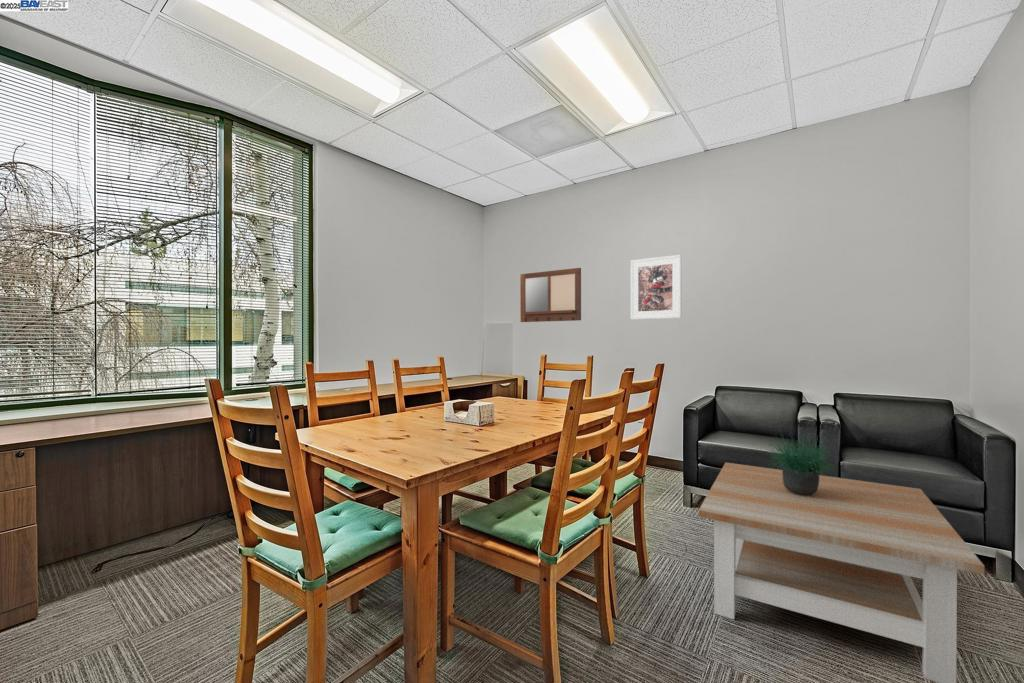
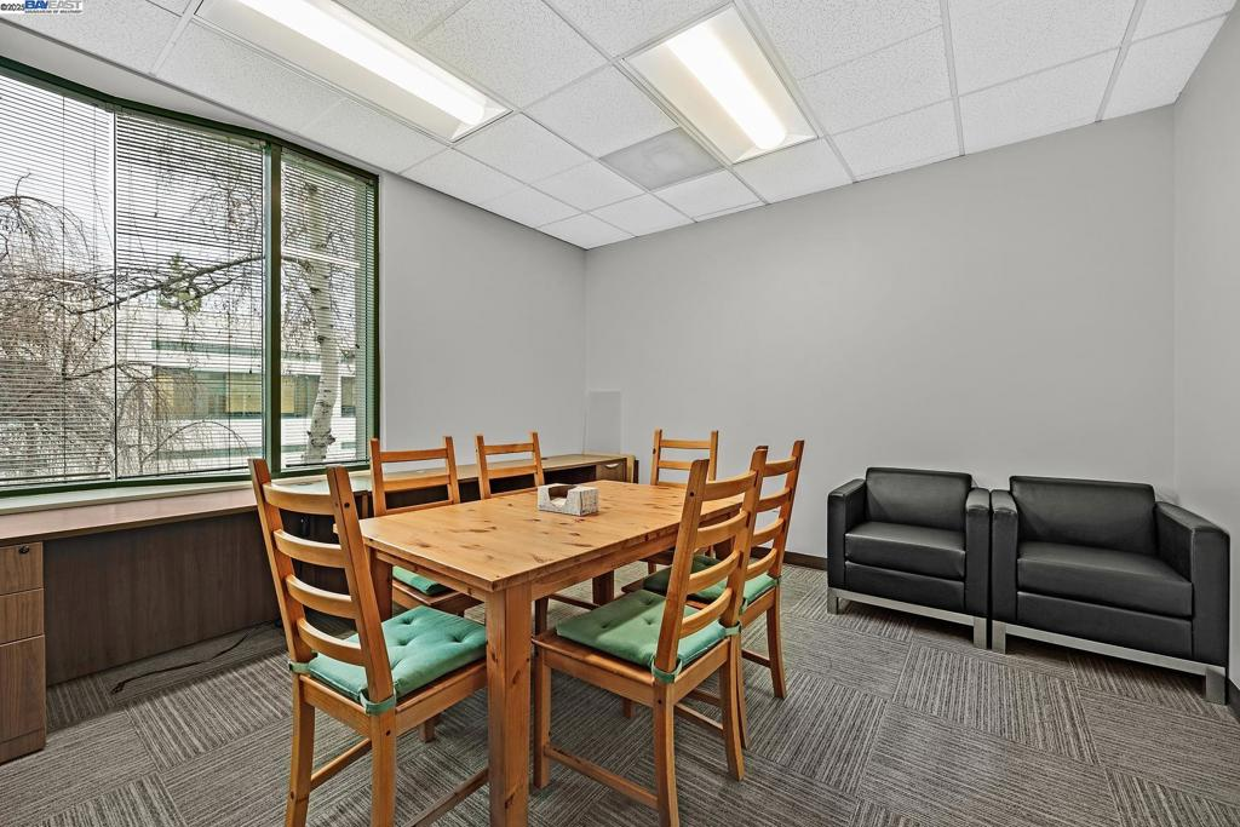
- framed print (655, 288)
- coffee table (816, 546)
- potted plant (801, 457)
- writing board (547, 296)
